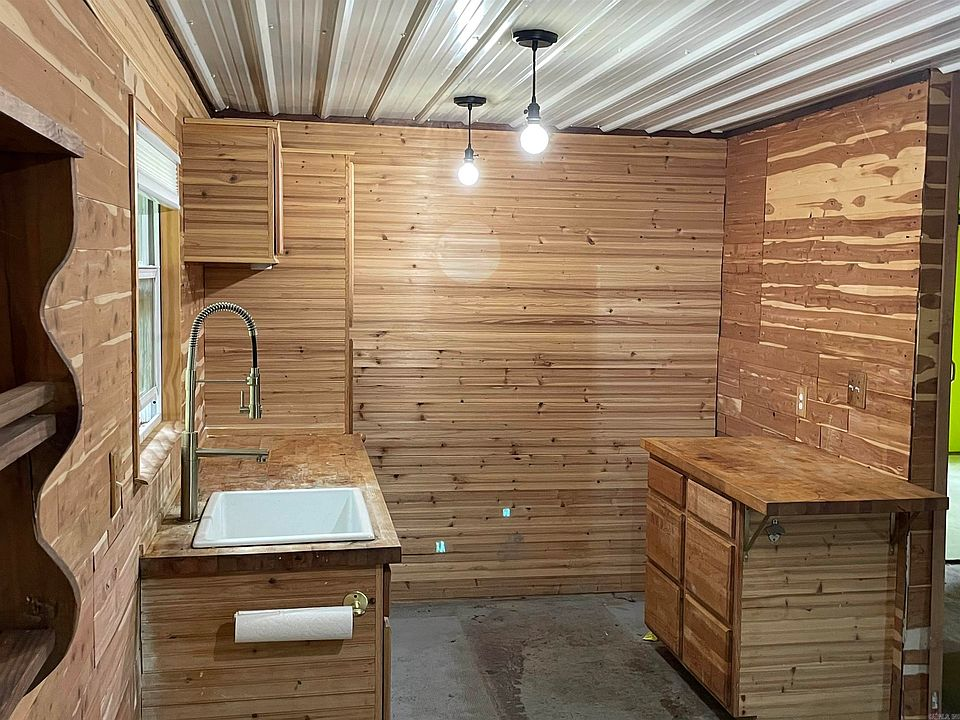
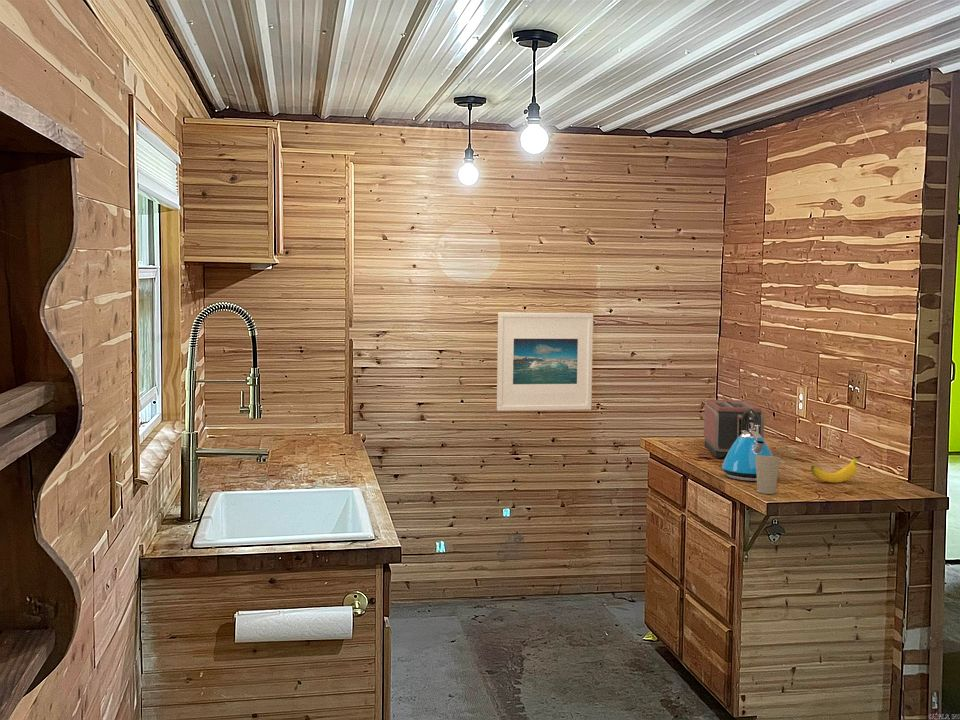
+ kettle (749, 442)
+ toaster (733, 428)
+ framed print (545, 361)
+ cup (767, 473)
+ banana (836, 472)
